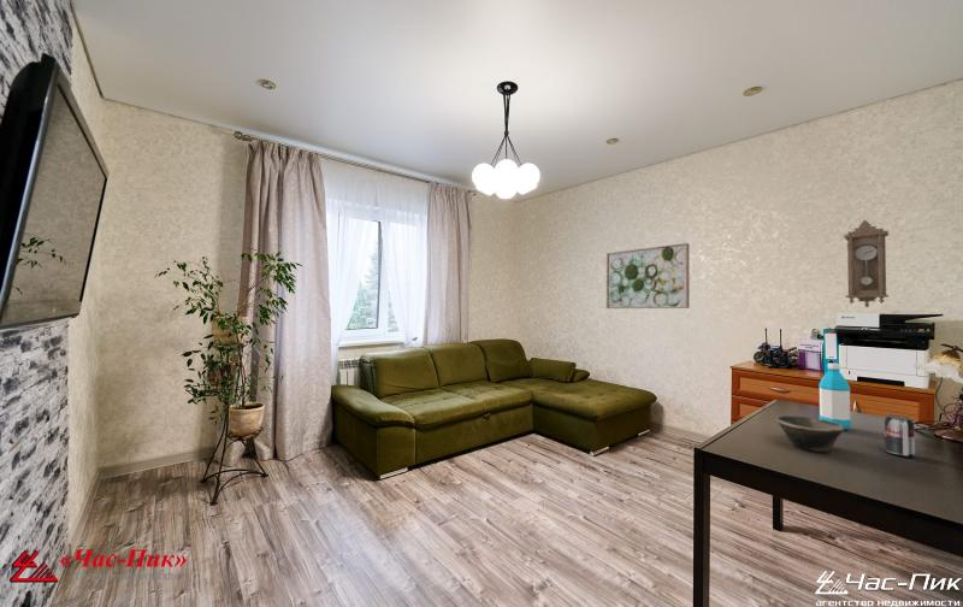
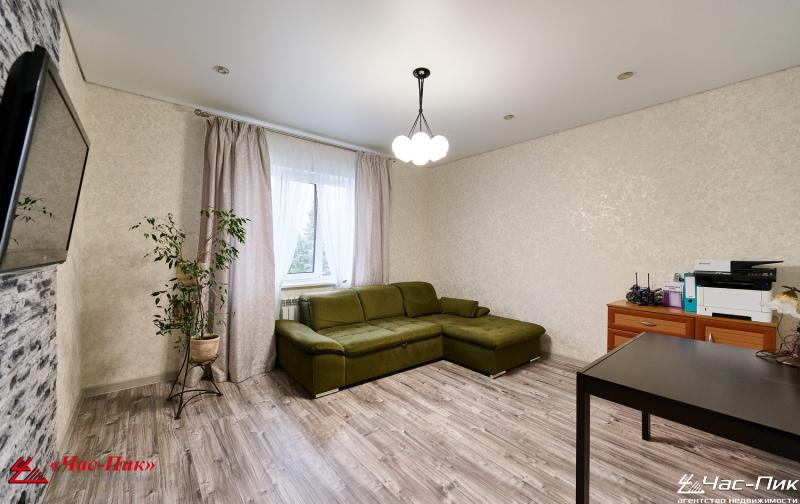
- bowl (809, 434)
- wall art (643, 278)
- beverage can (899, 435)
- water bottle (834, 395)
- pendulum clock (865, 264)
